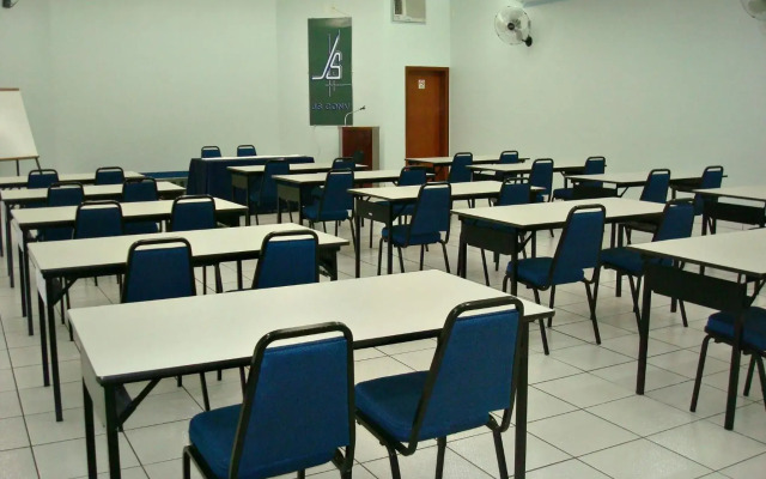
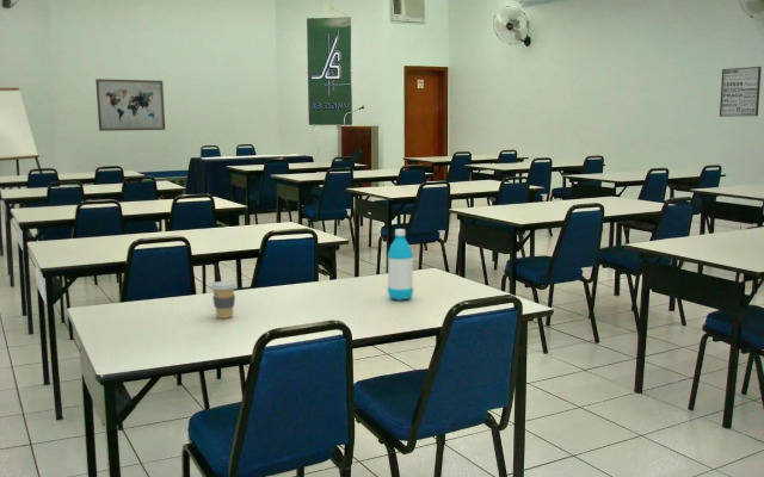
+ wall art (131, 105)
+ wall art (739, 92)
+ coffee cup (223, 299)
+ water bottle (400, 264)
